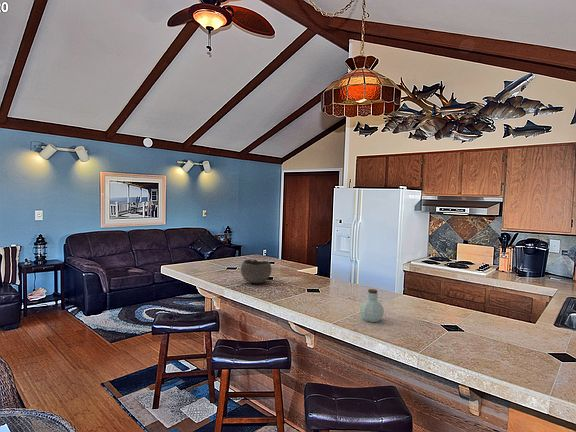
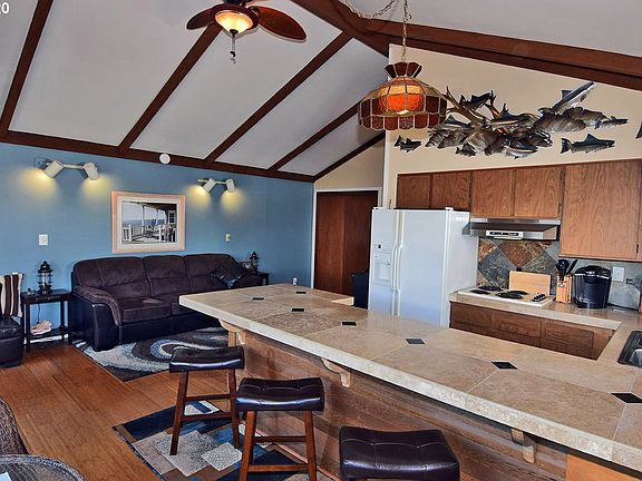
- jar (372, 304)
- bowl (255, 271)
